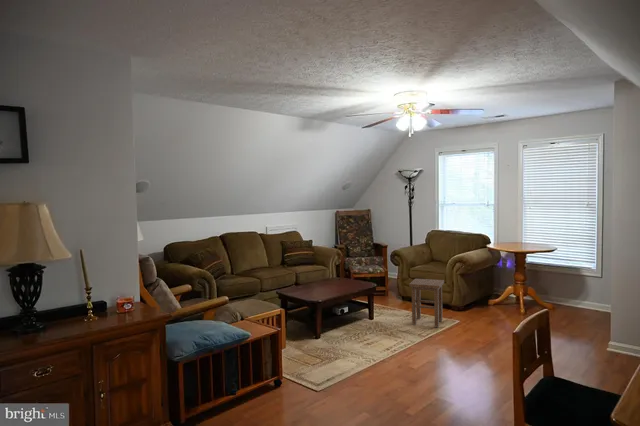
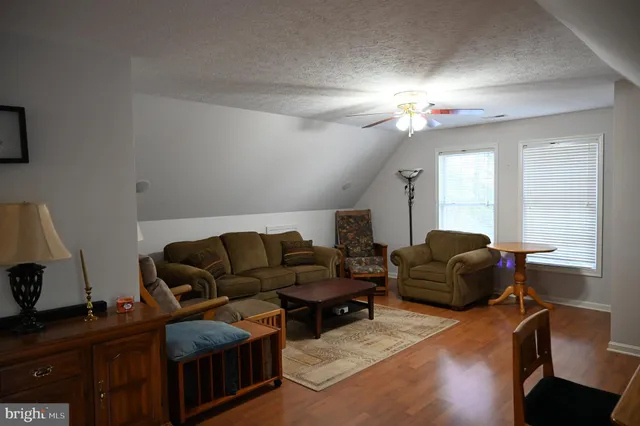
- stool (427, 302)
